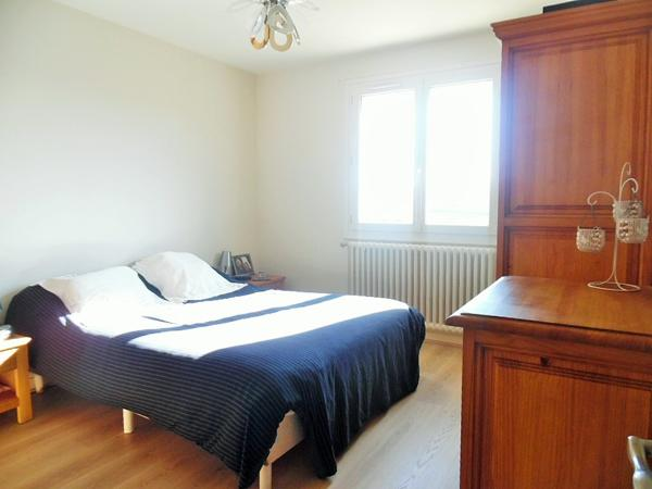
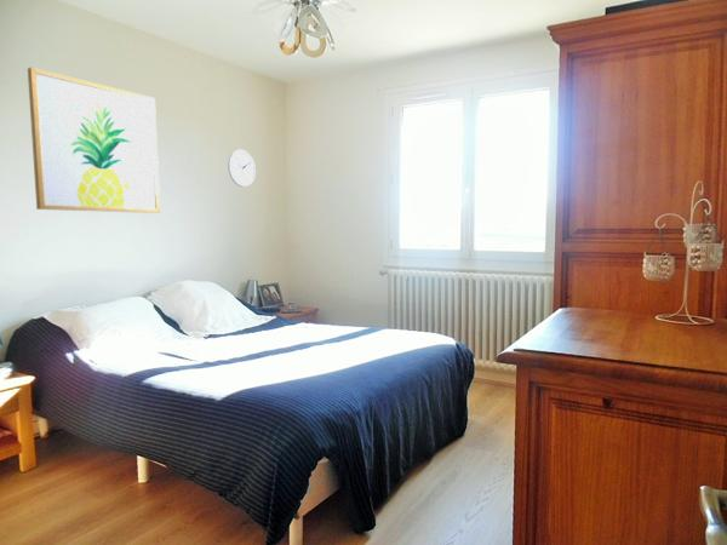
+ wall art (101, 148)
+ wall clock (242, 167)
